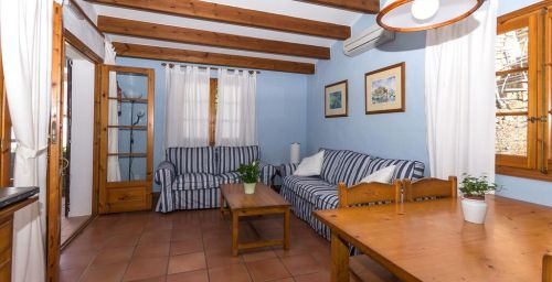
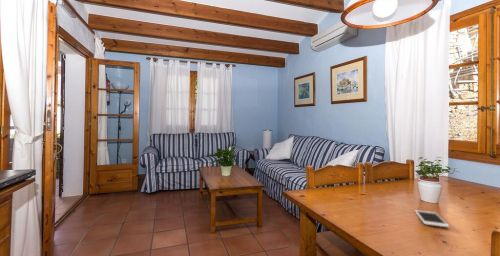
+ cell phone (430, 218)
